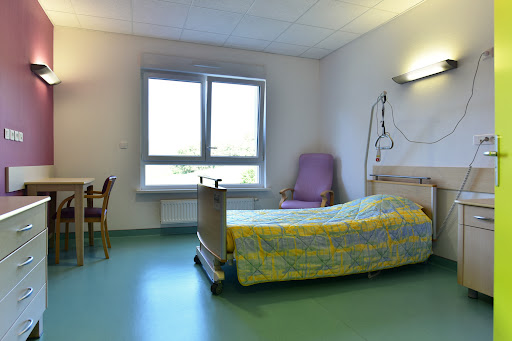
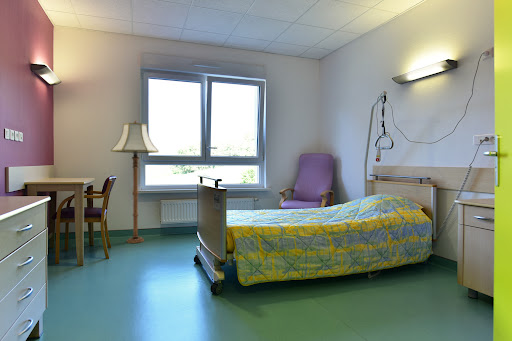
+ floor lamp (135, 180)
